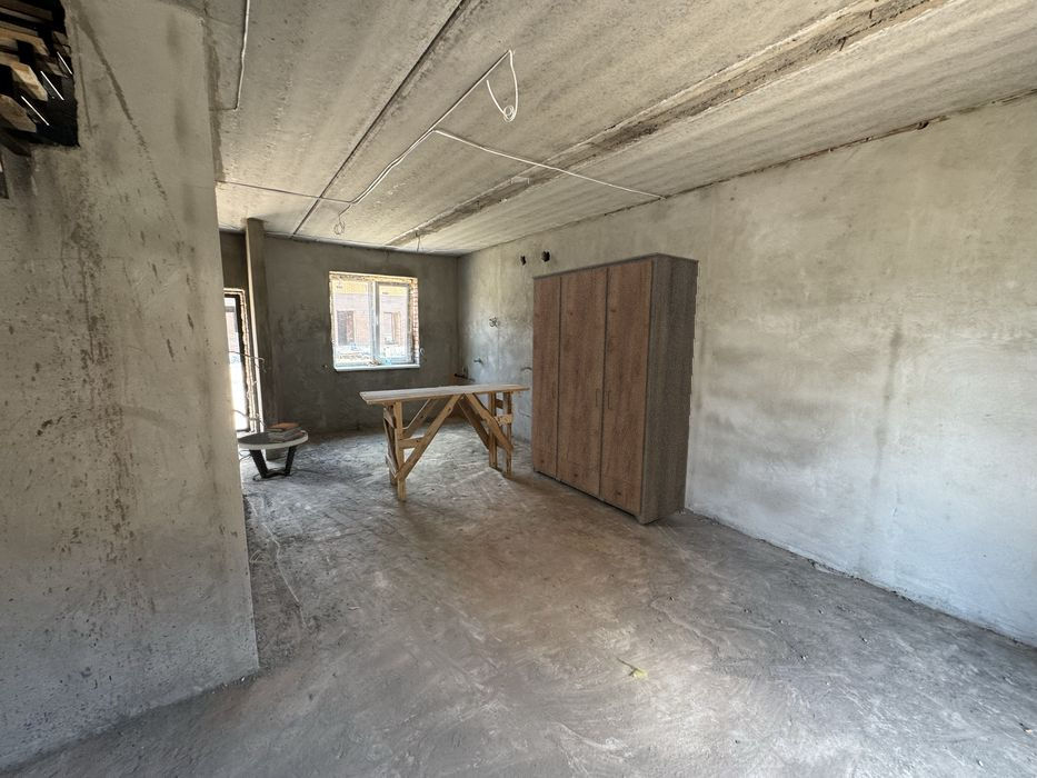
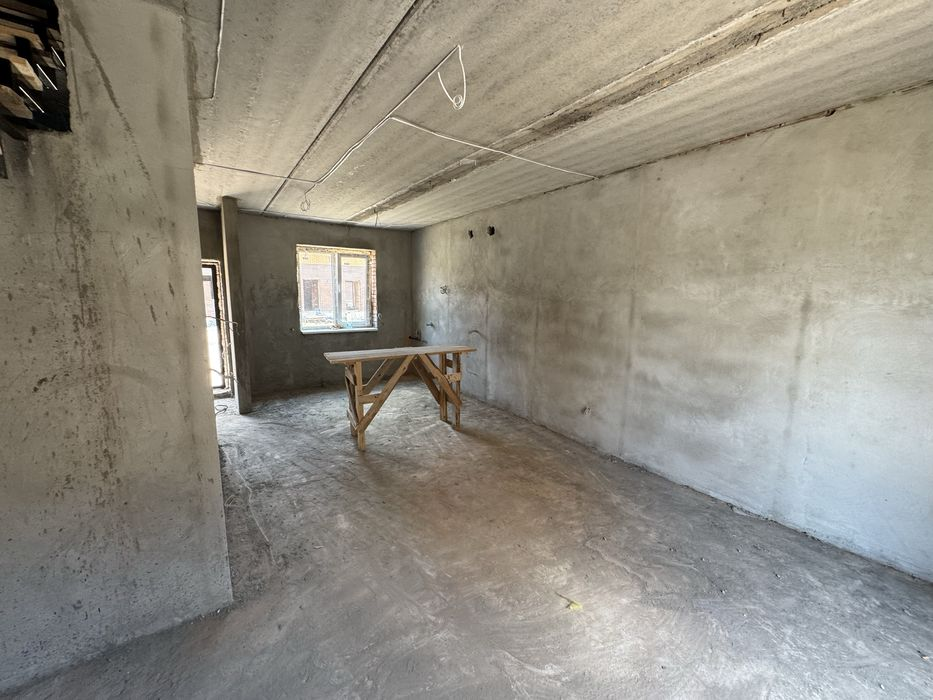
- side table (275, 448)
- book stack (285, 431)
- wardrobe (600, 382)
